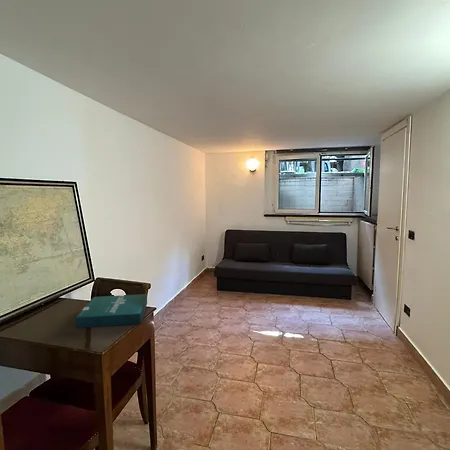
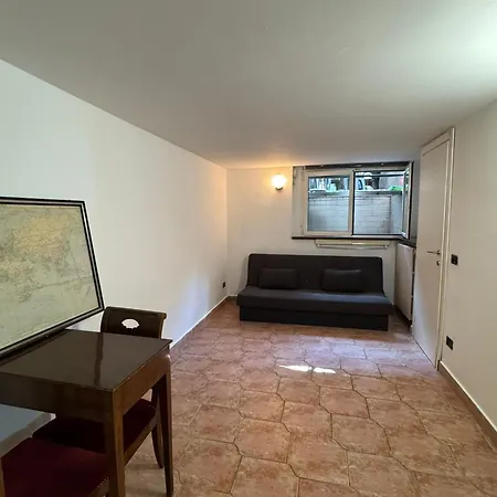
- pizza box (115, 309)
